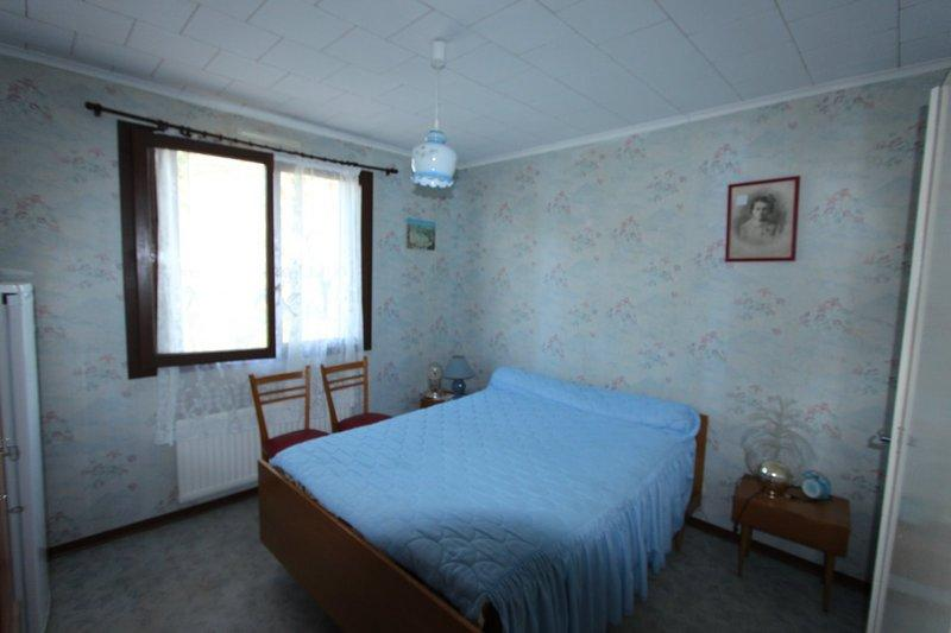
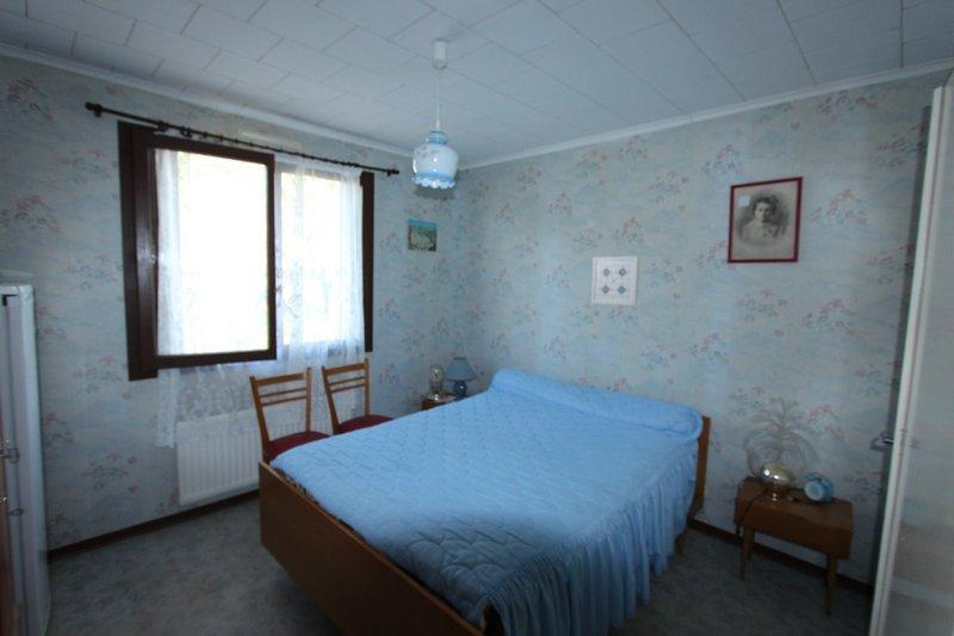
+ wall art (614, 280)
